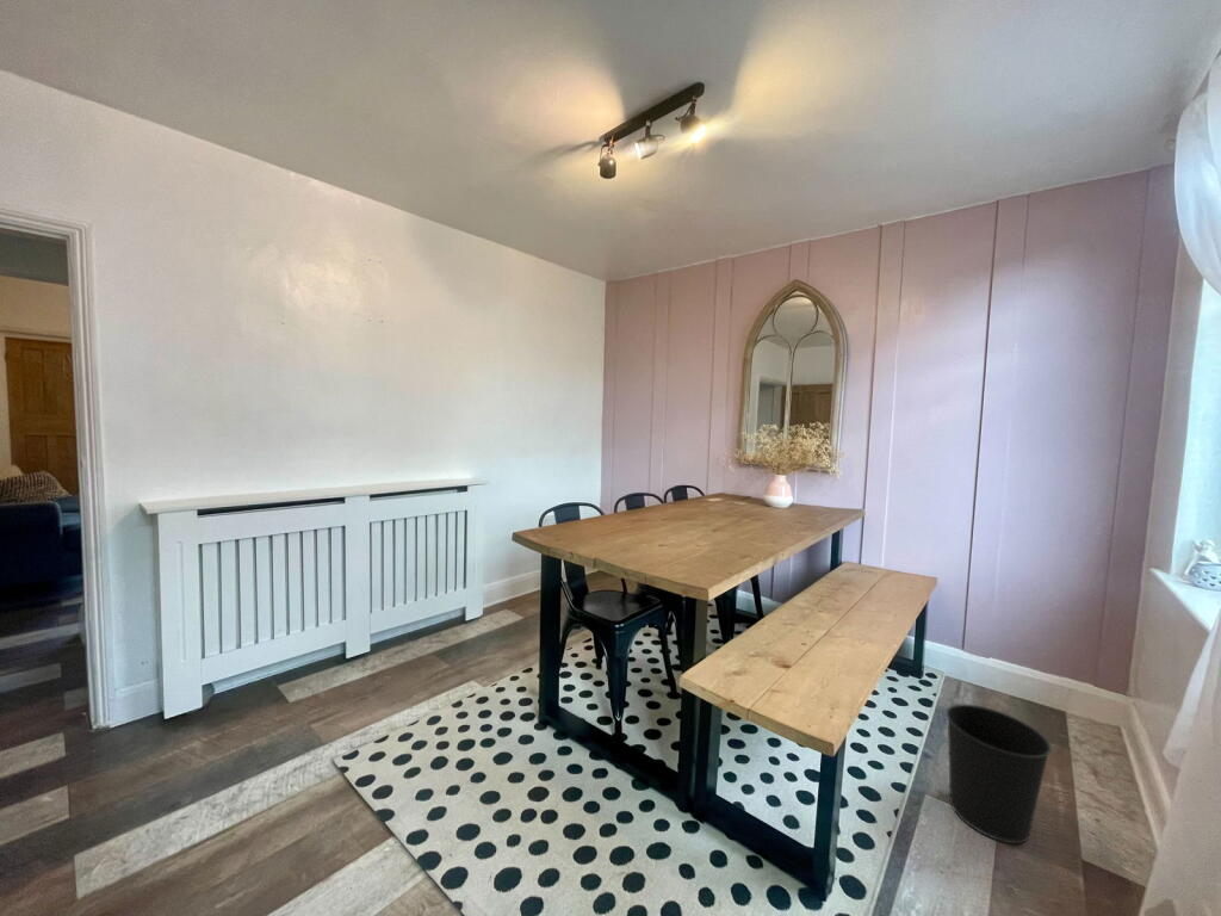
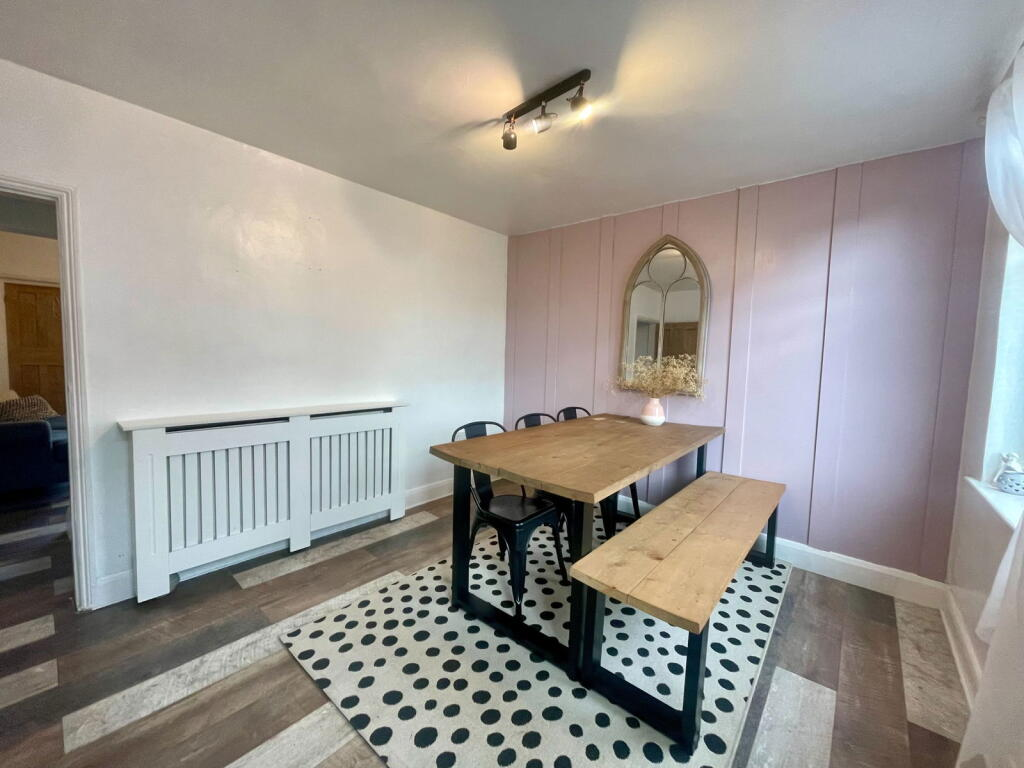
- wastebasket (991, 772)
